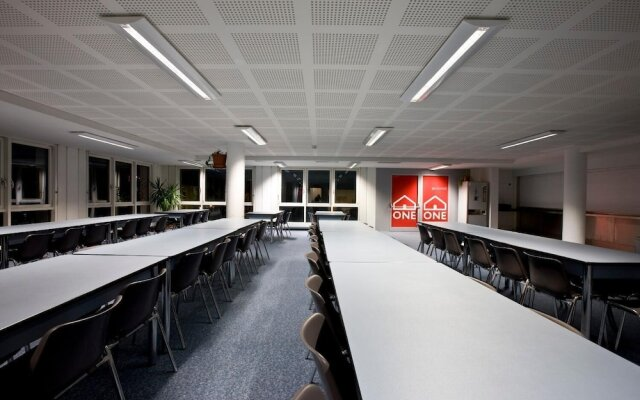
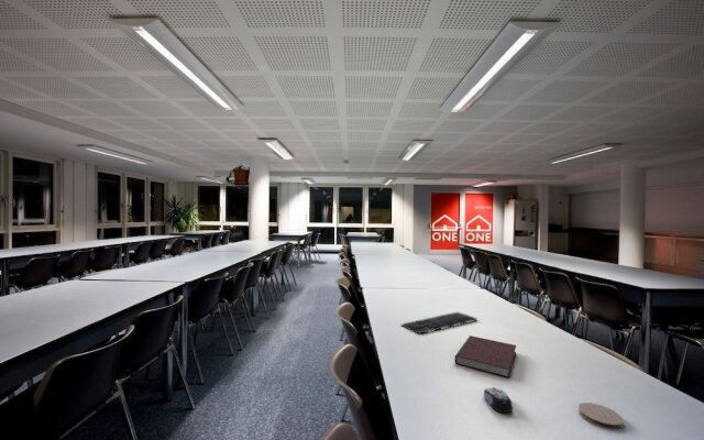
+ coaster (600, 415)
+ computer mouse (497, 396)
+ notebook (486, 353)
+ keyboard (440, 321)
